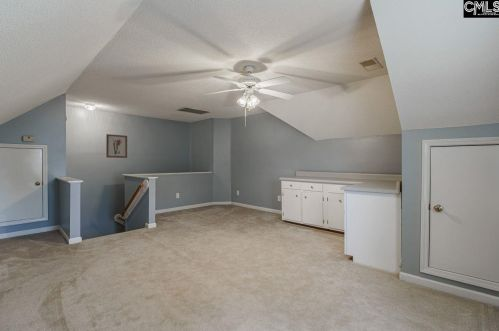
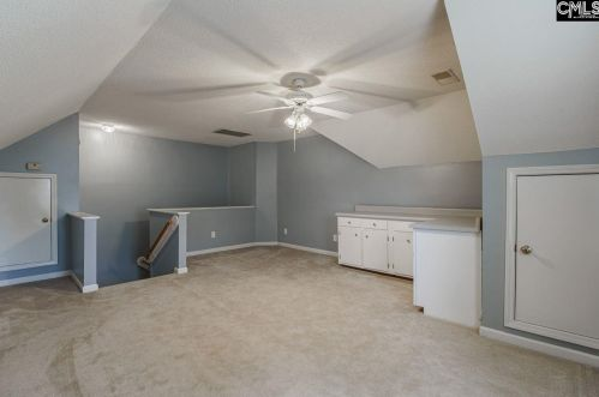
- wall art (117, 146)
